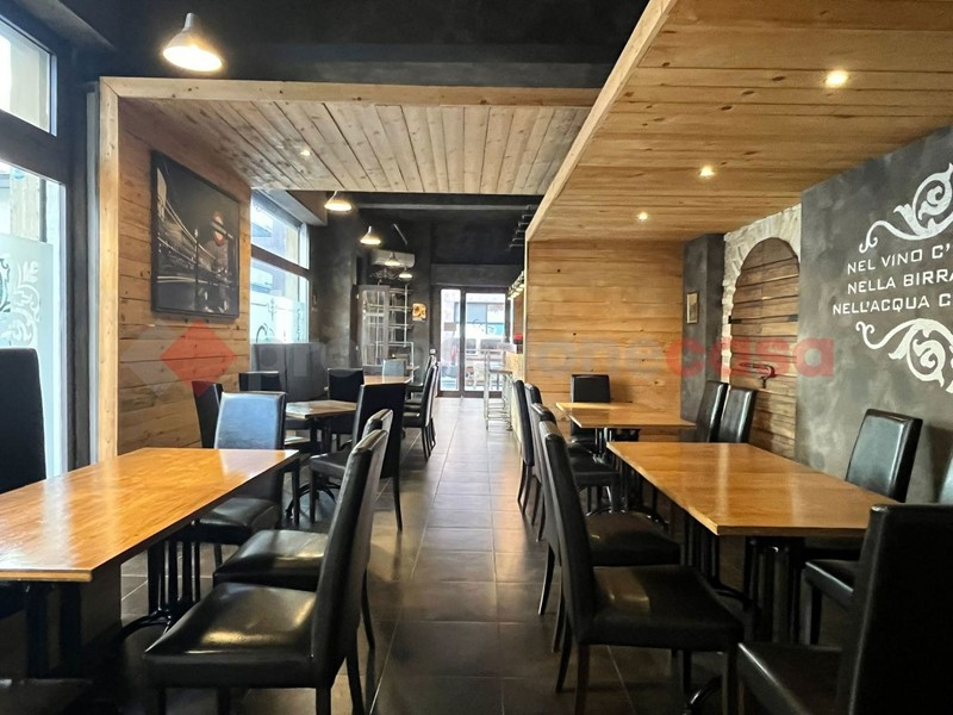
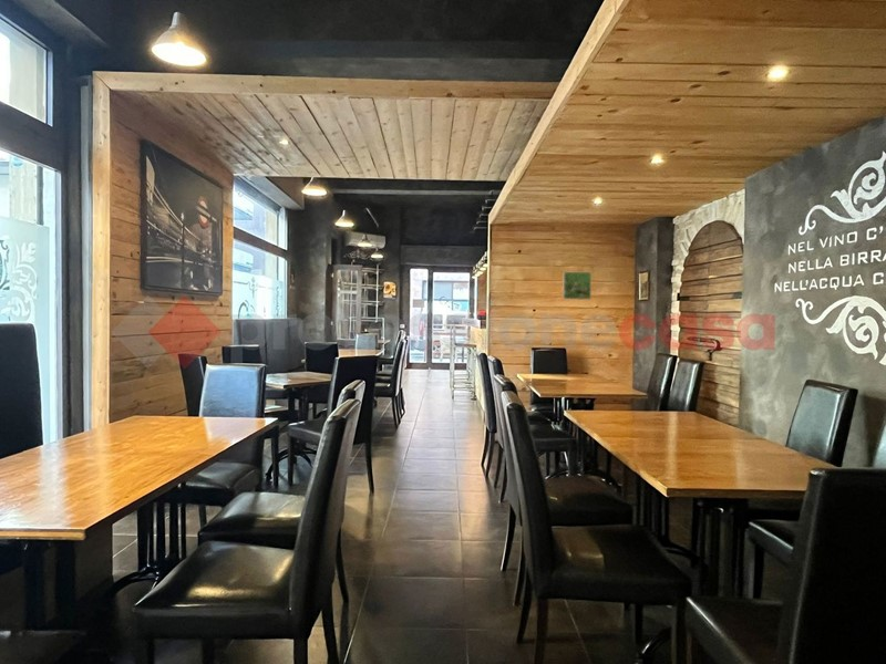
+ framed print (577, 286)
